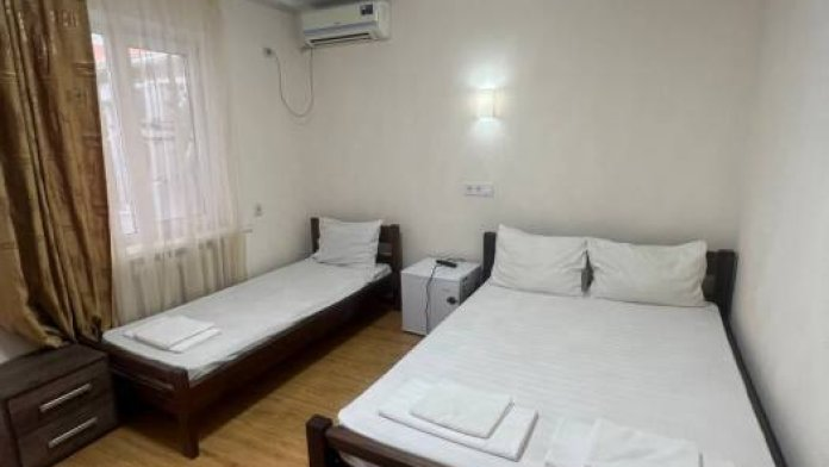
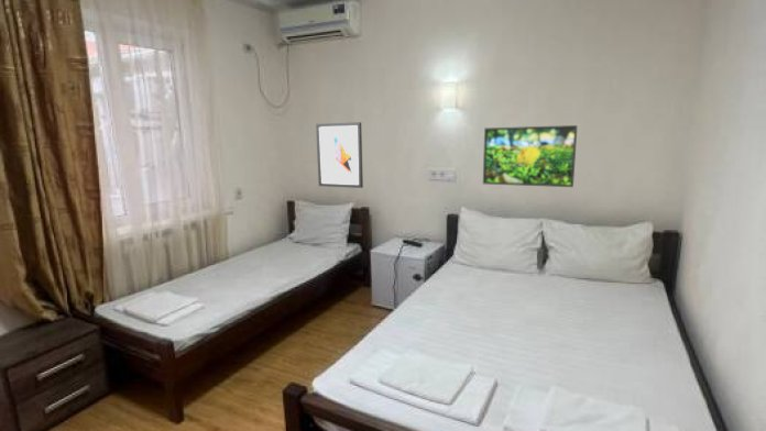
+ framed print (527, 156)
+ wall art (339, 155)
